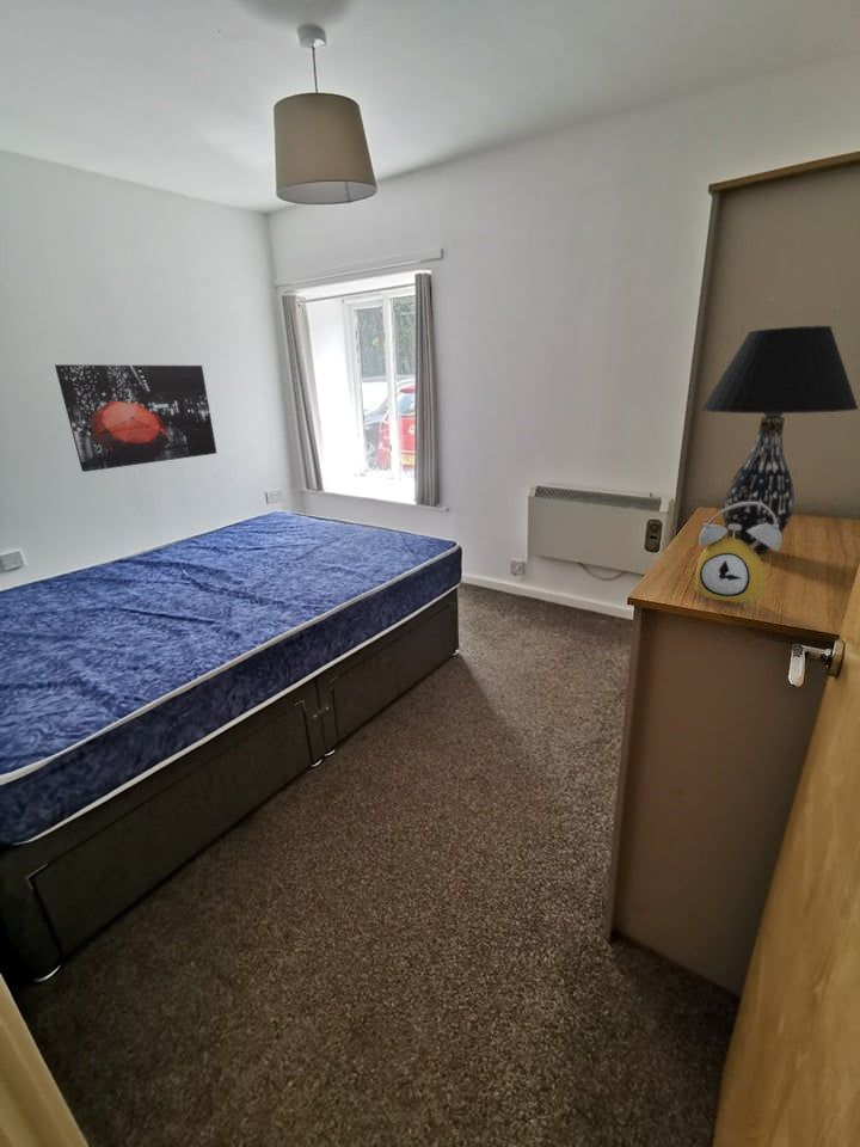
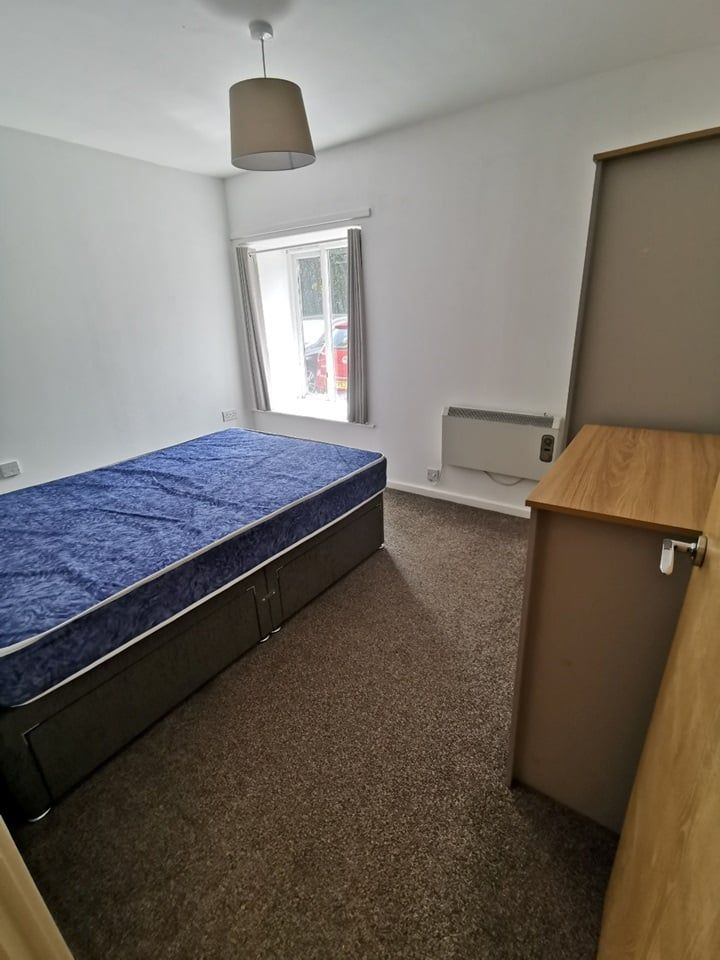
- alarm clock (737, 550)
- wall art (146, 415)
- table lamp (767, 447)
